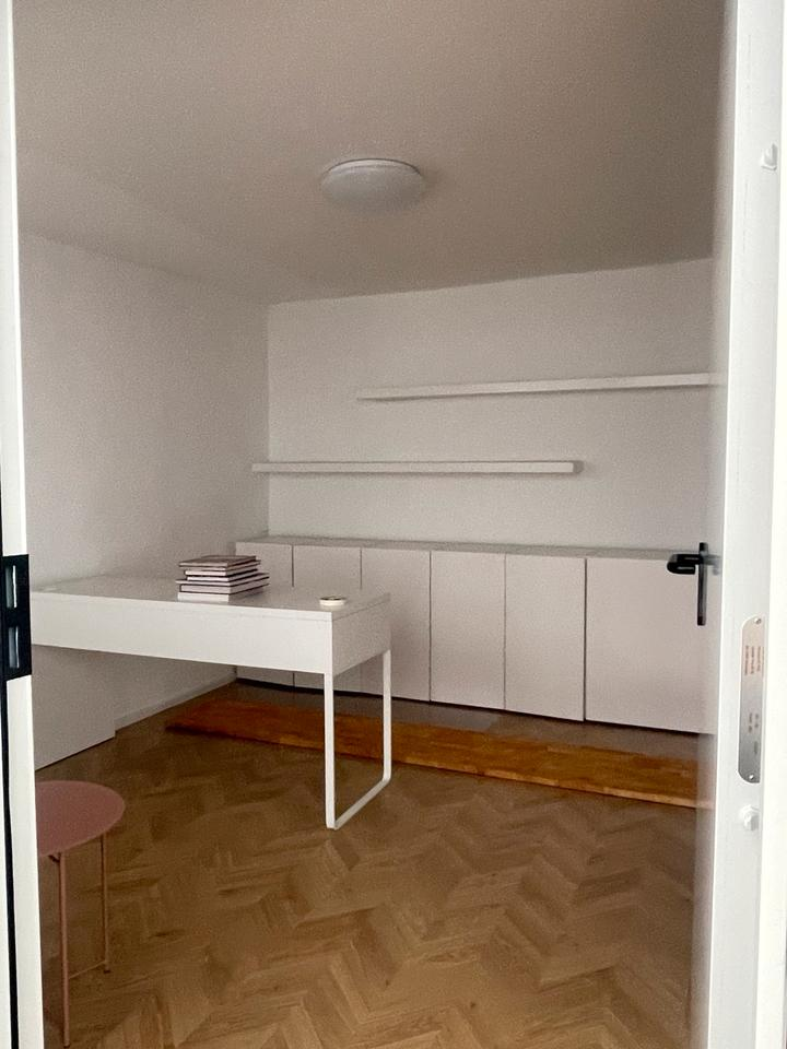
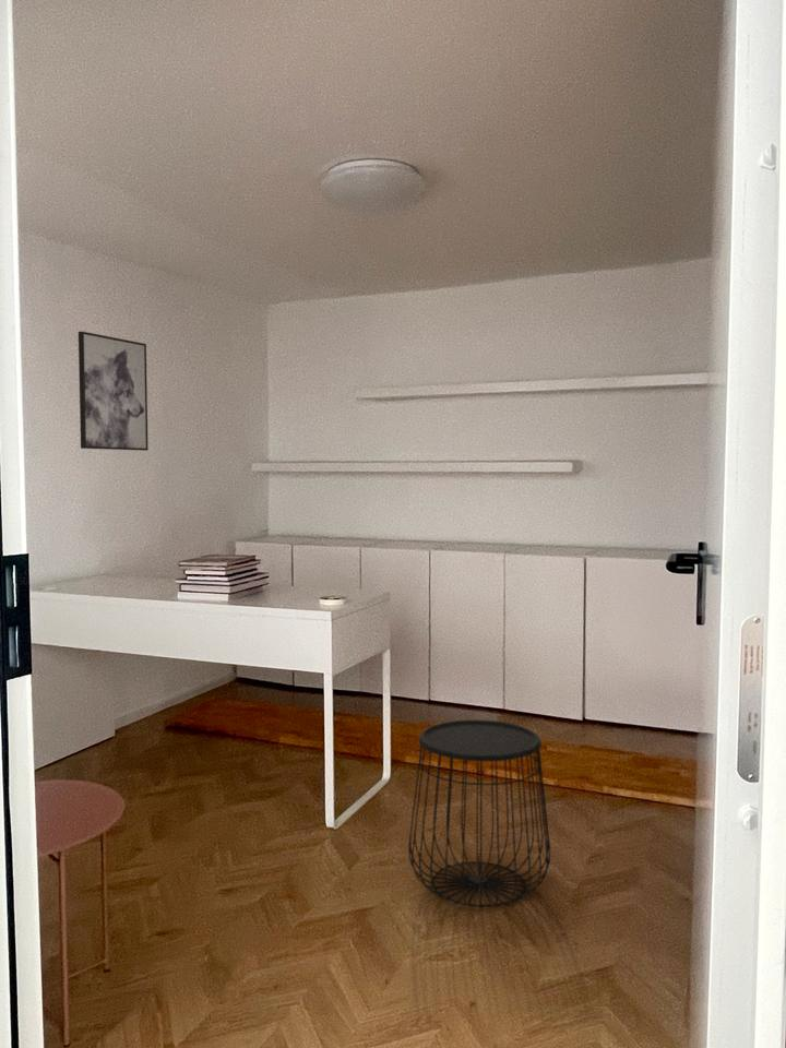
+ wall art (115, 393)
+ side table (477, 810)
